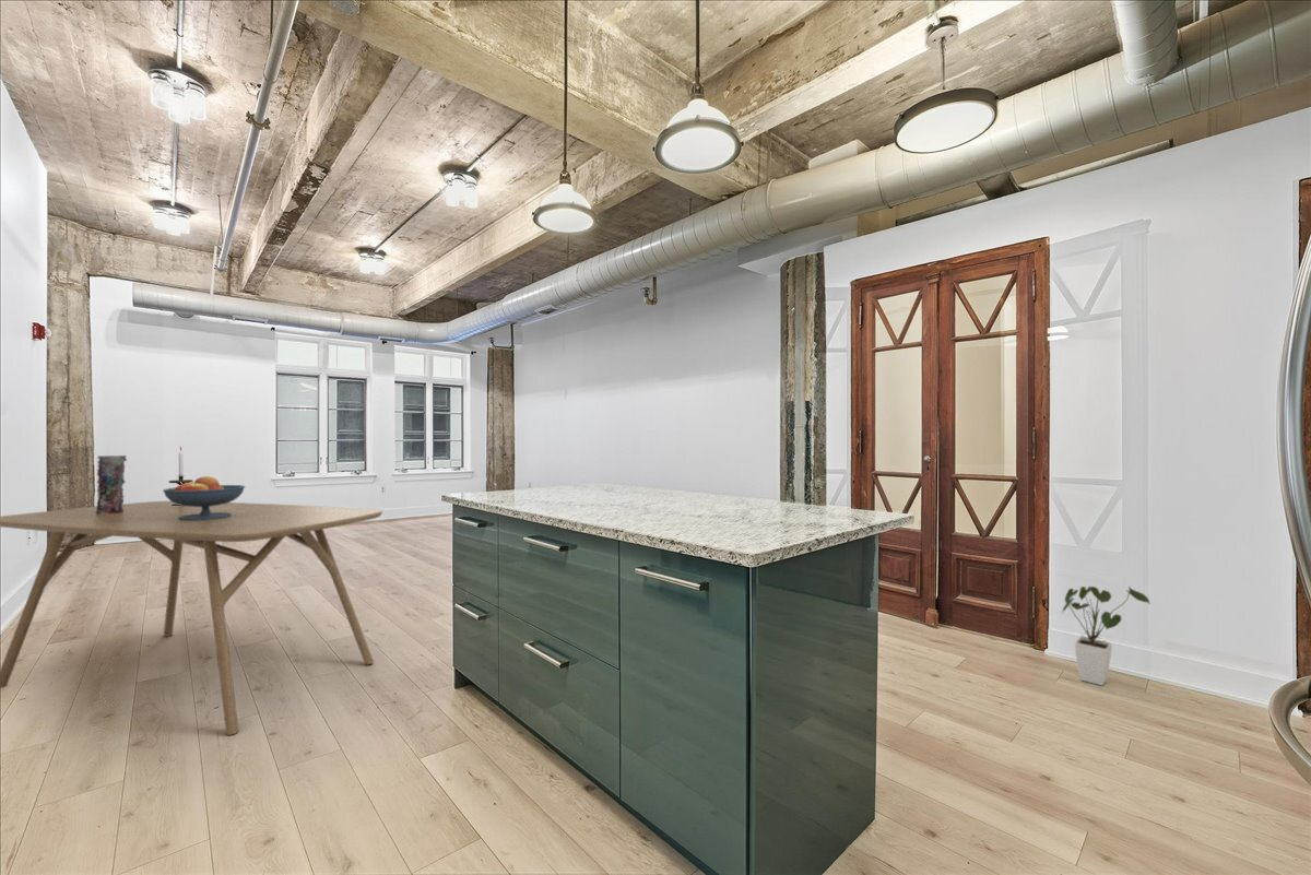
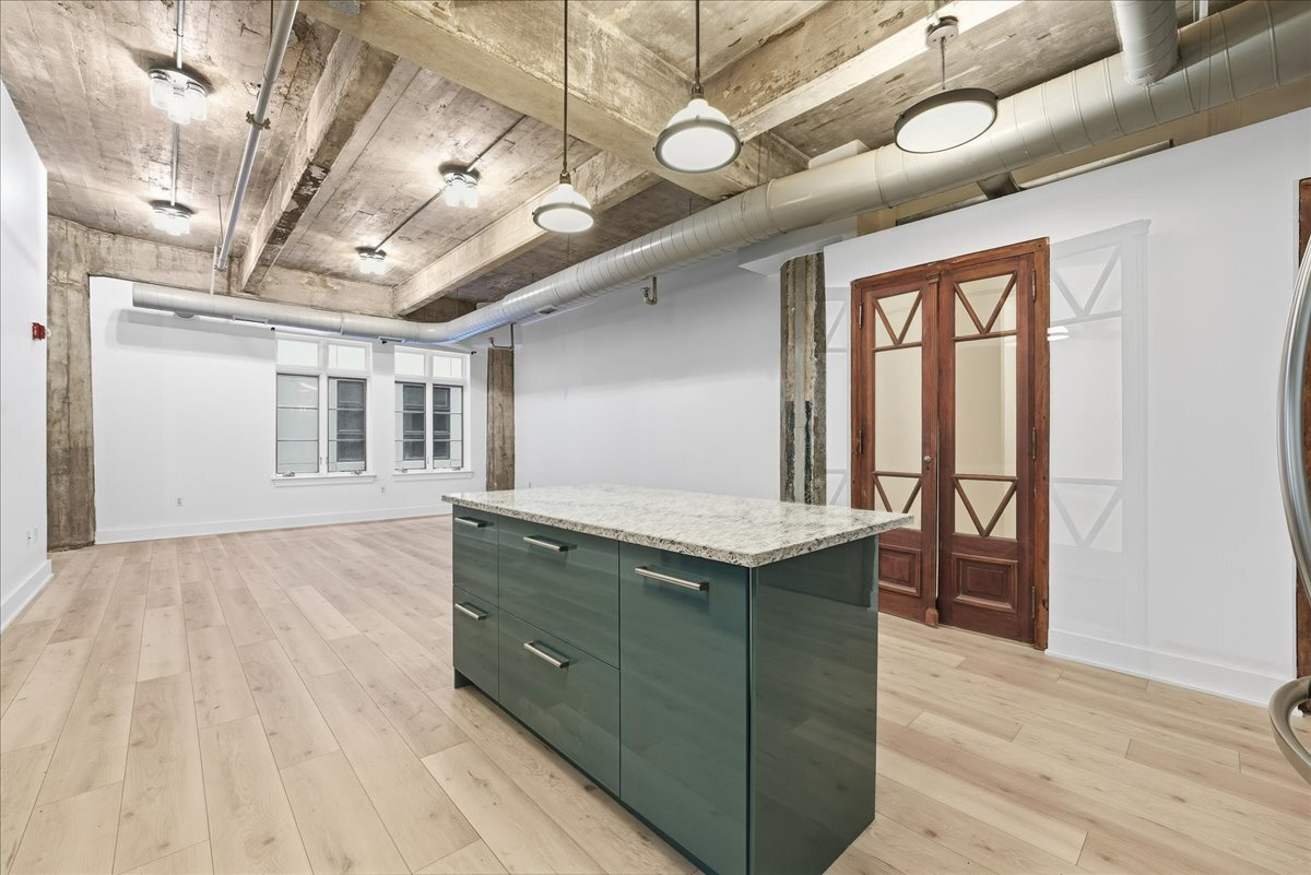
- vase (111, 483)
- candlestick (180, 474)
- fruit bowl (205, 496)
- house plant (1100, 631)
- dining table (209, 590)
